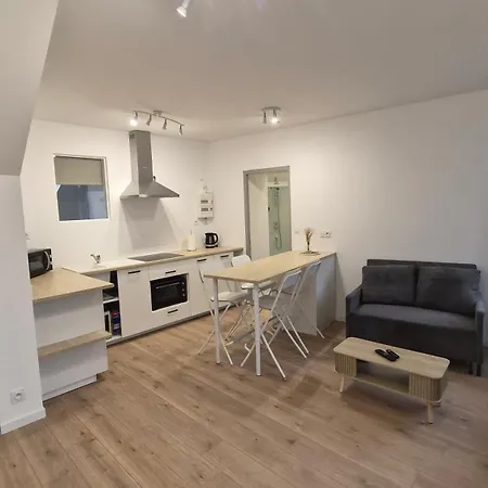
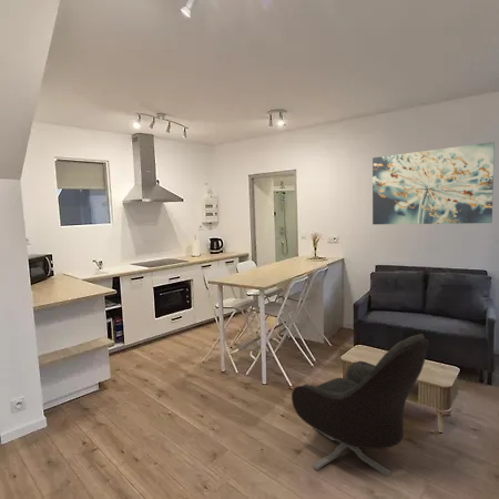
+ armchair (353, 387)
+ wall art (427, 187)
